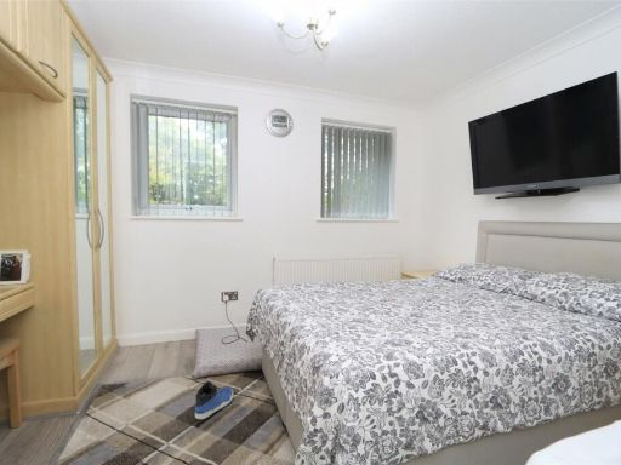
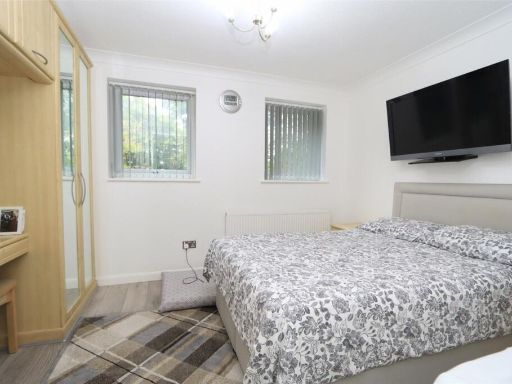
- sneaker (215, 392)
